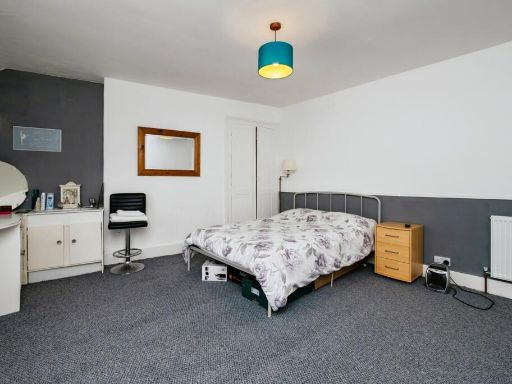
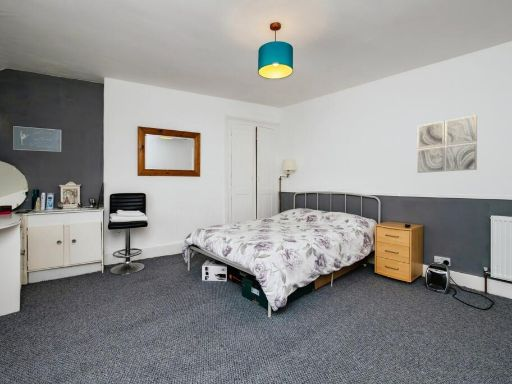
+ wall art (444, 145)
